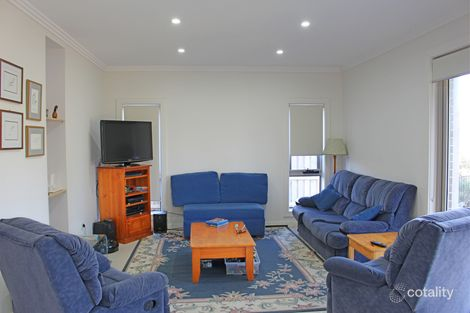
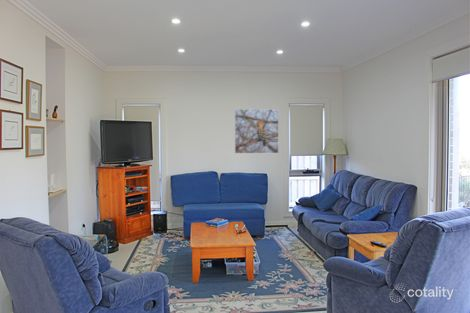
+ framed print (256, 131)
